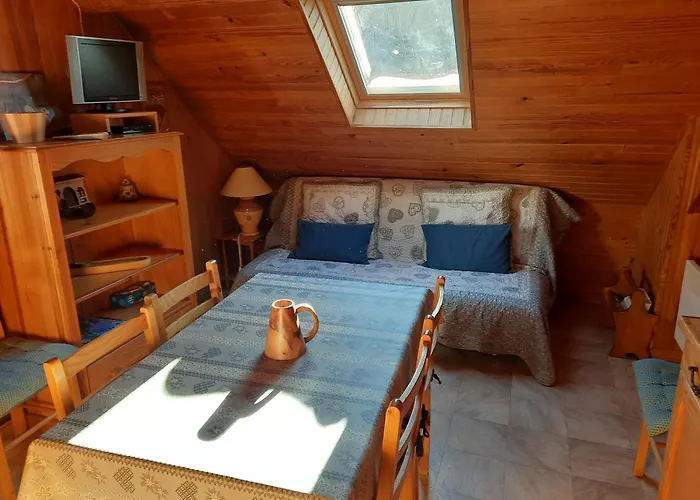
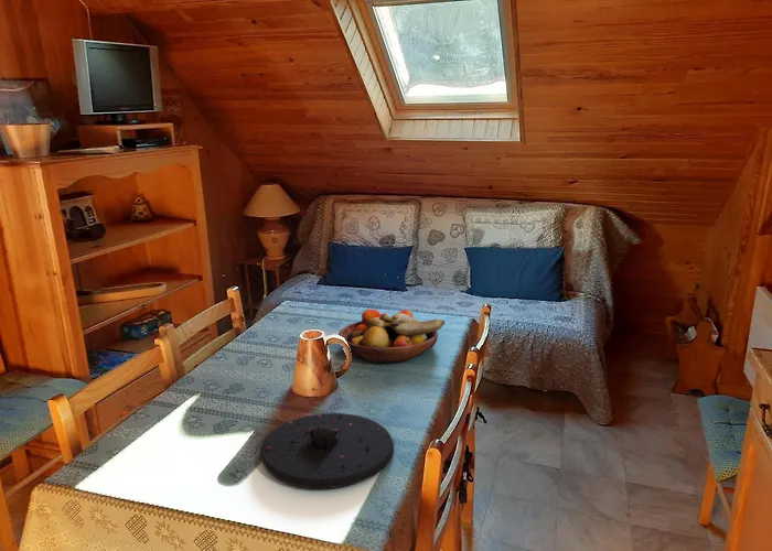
+ fruit bowl (389, 328)
+ plate (328, 437)
